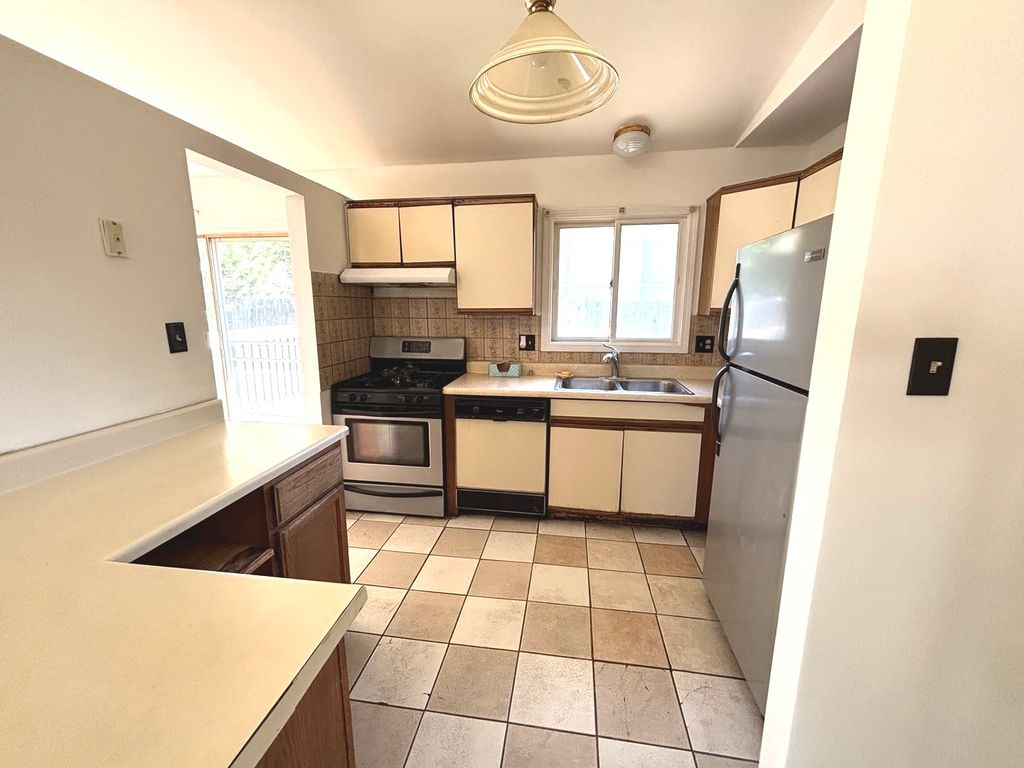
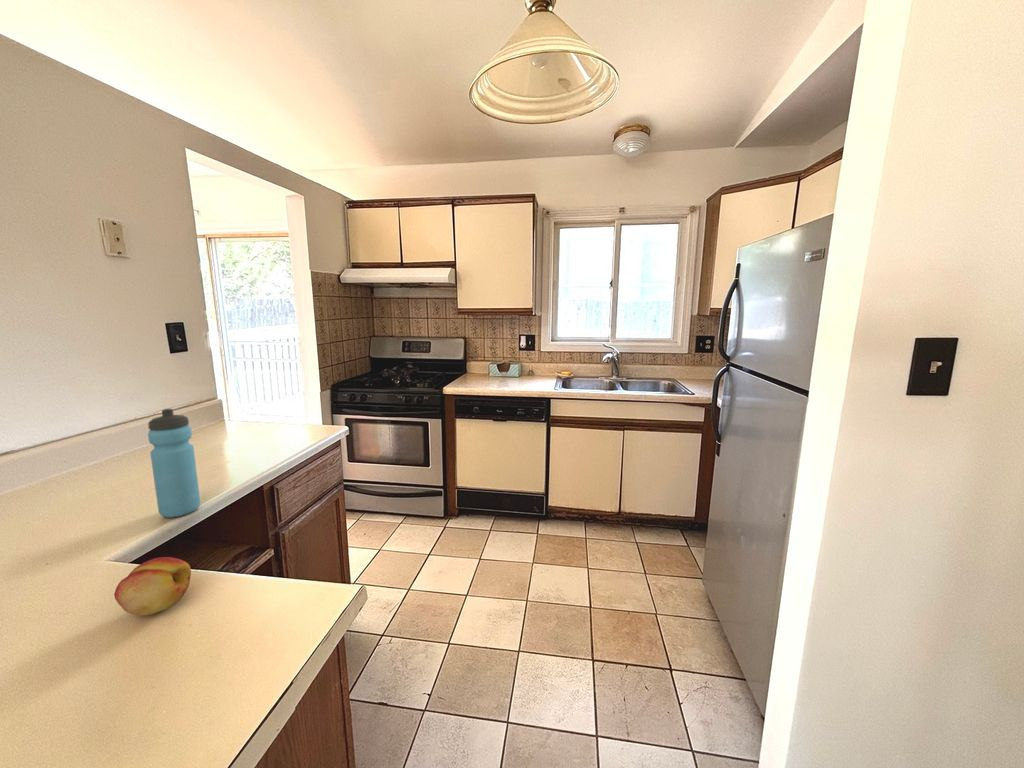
+ fruit (155, 583)
+ water bottle (174, 461)
